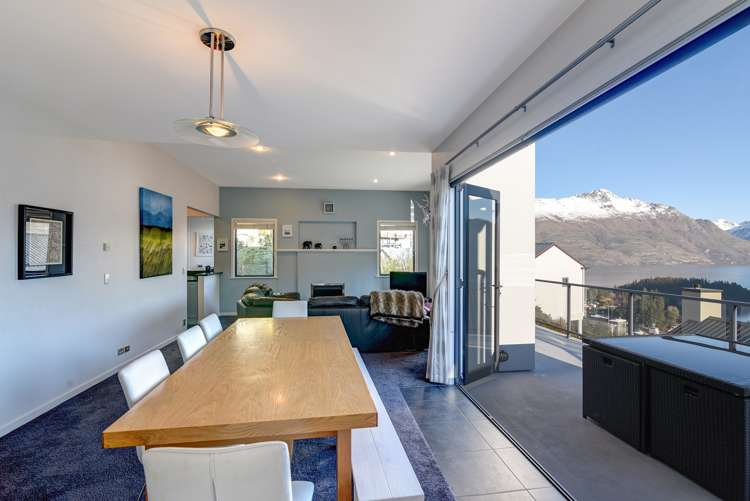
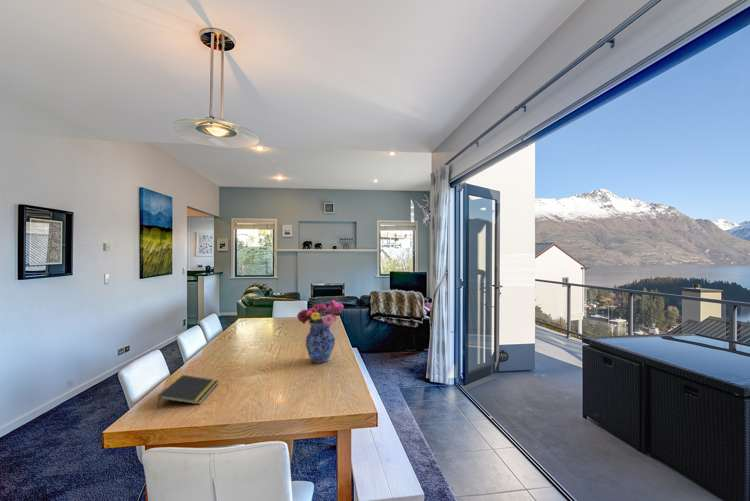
+ flower arrangement (322, 329)
+ notepad (190, 388)
